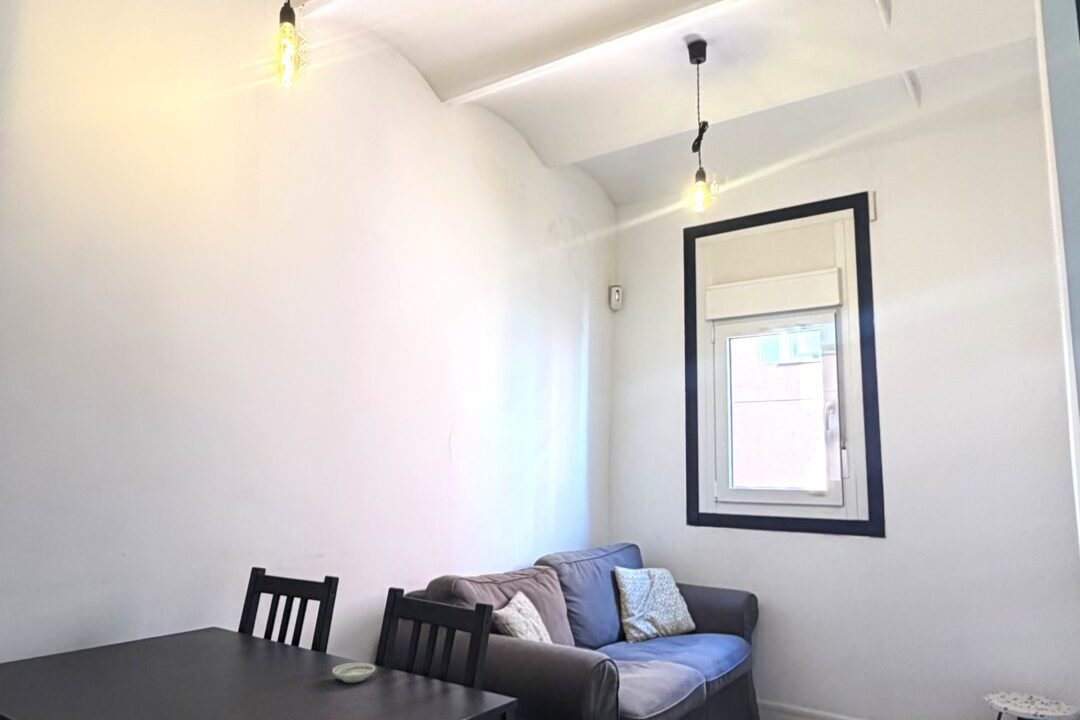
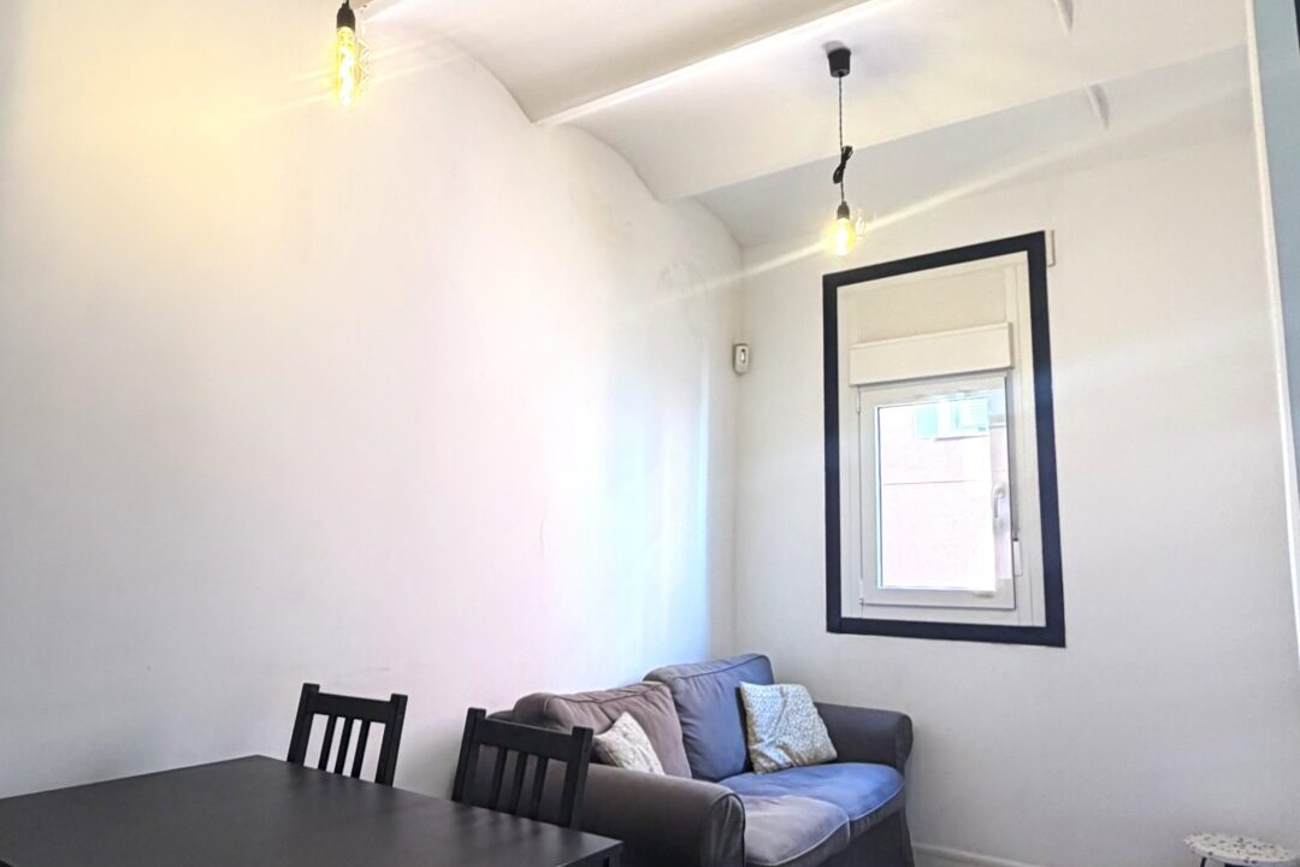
- saucer (353, 673)
